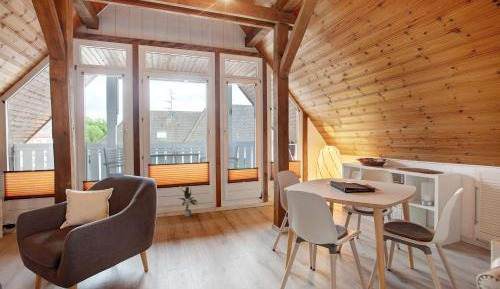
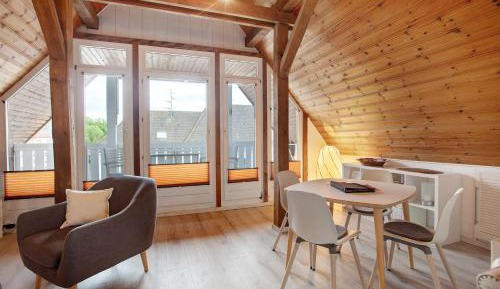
- potted plant (188, 201)
